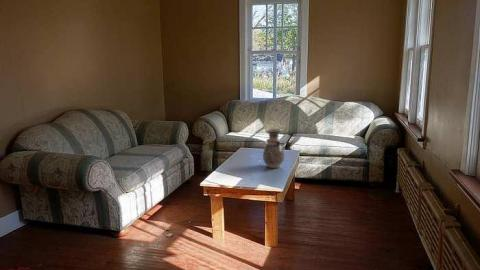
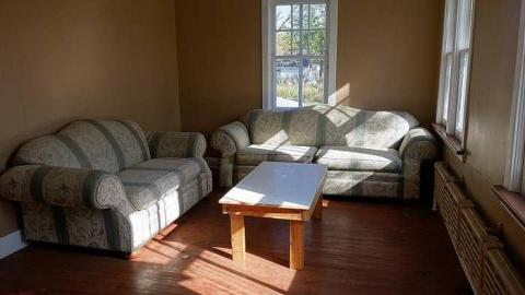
- vase (273, 148)
